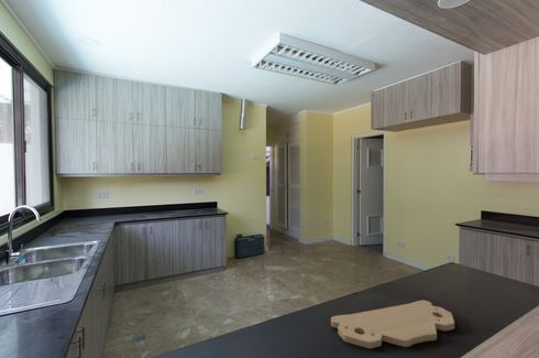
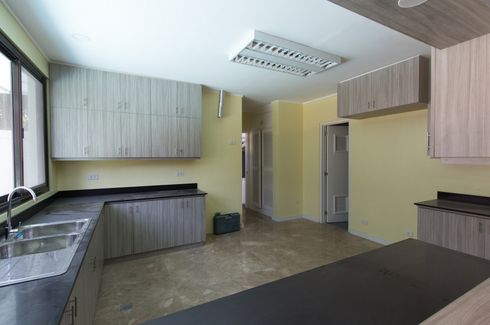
- cutting board (398, 323)
